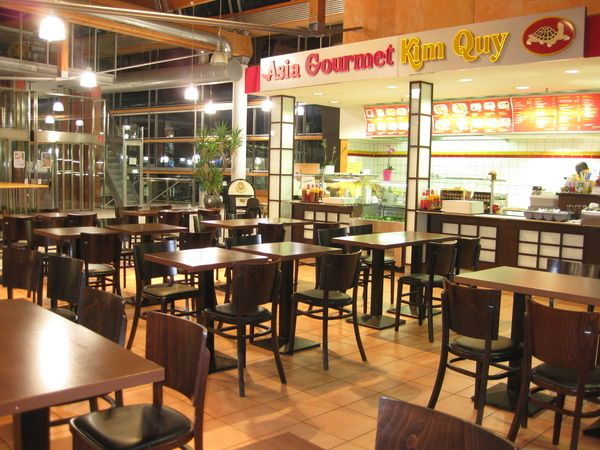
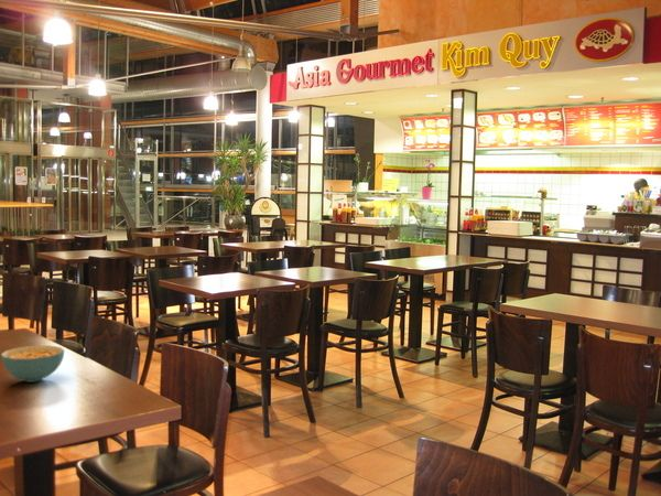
+ cereal bowl (33, 365)
